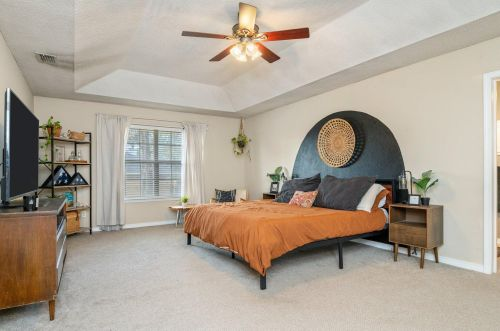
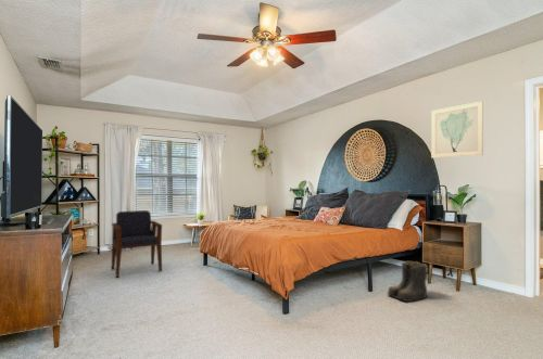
+ wall art (455, 131)
+ boots (407, 280)
+ armchair (136, 241)
